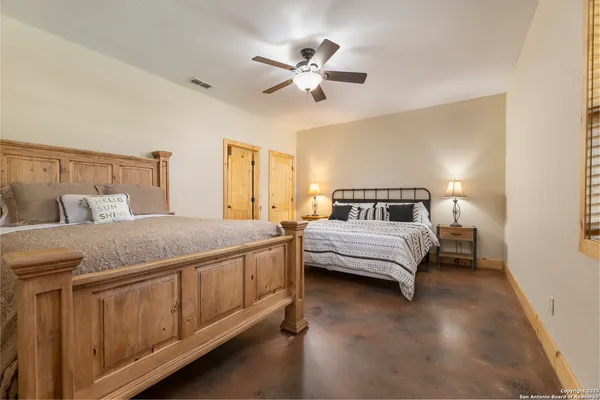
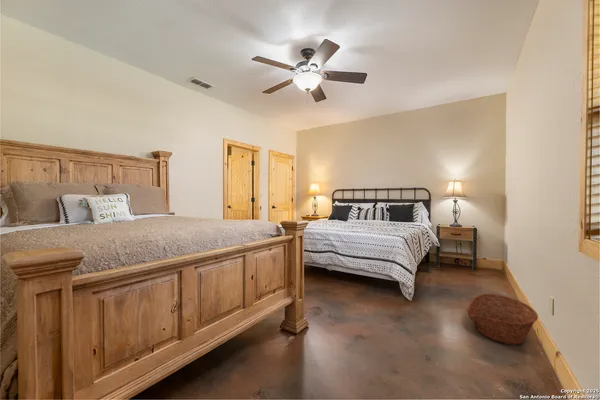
+ basket (499, 318)
